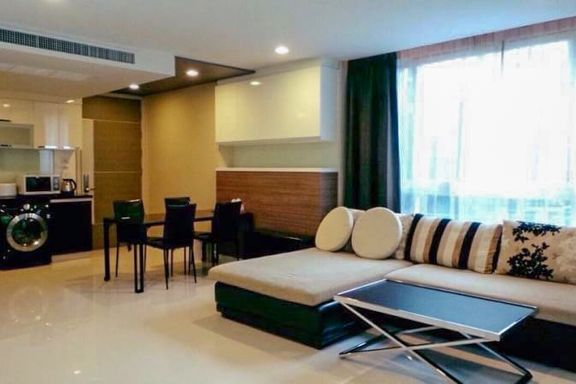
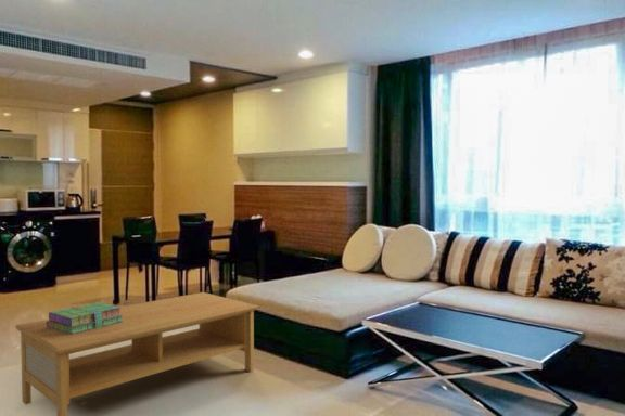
+ coffee table (146, 350)
+ stack of books (85, 316)
